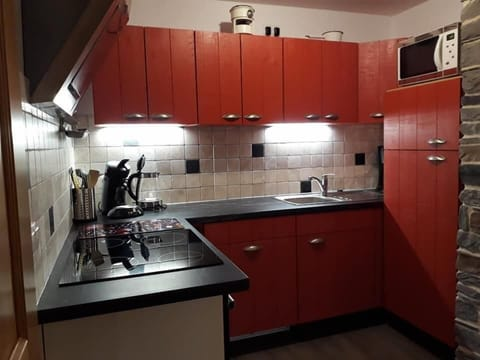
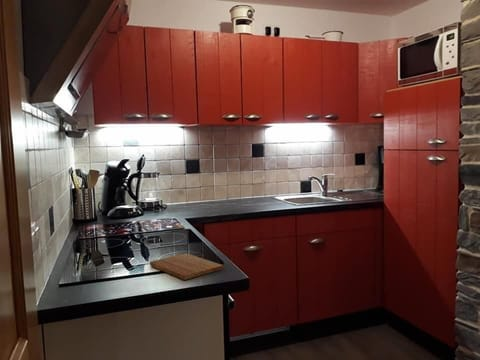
+ cutting board (185, 265)
